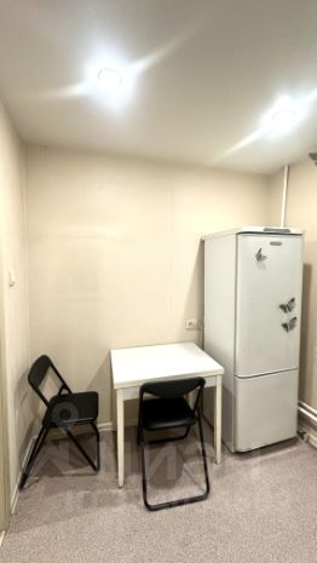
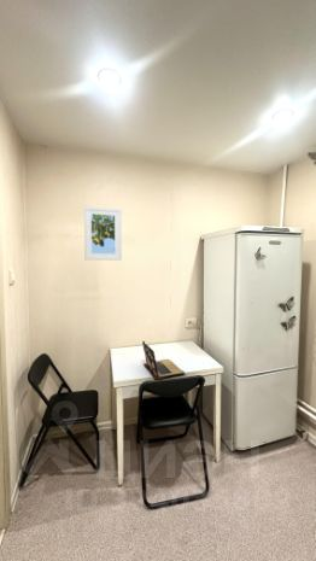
+ laptop (163, 360)
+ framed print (103, 234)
